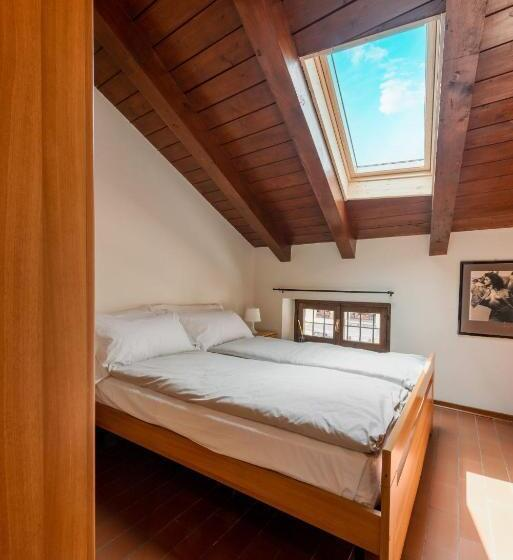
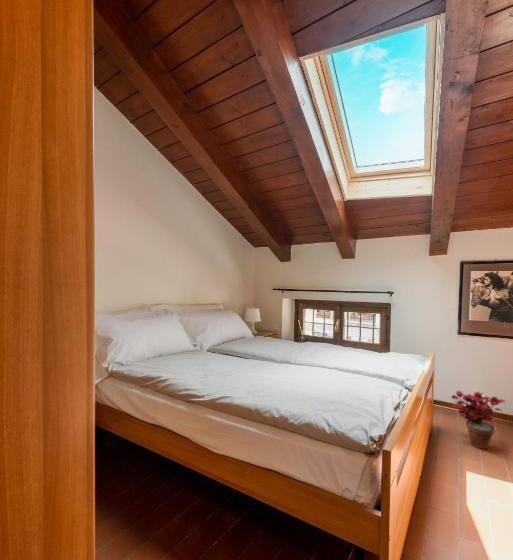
+ potted plant (476, 418)
